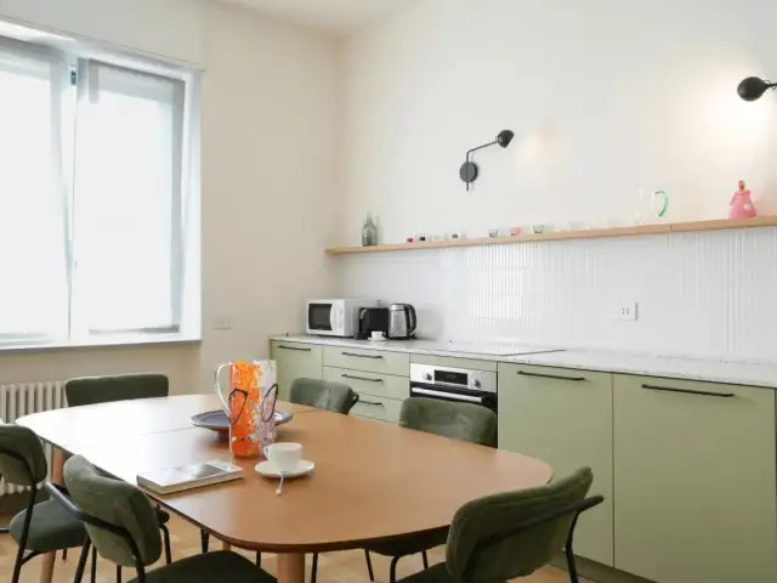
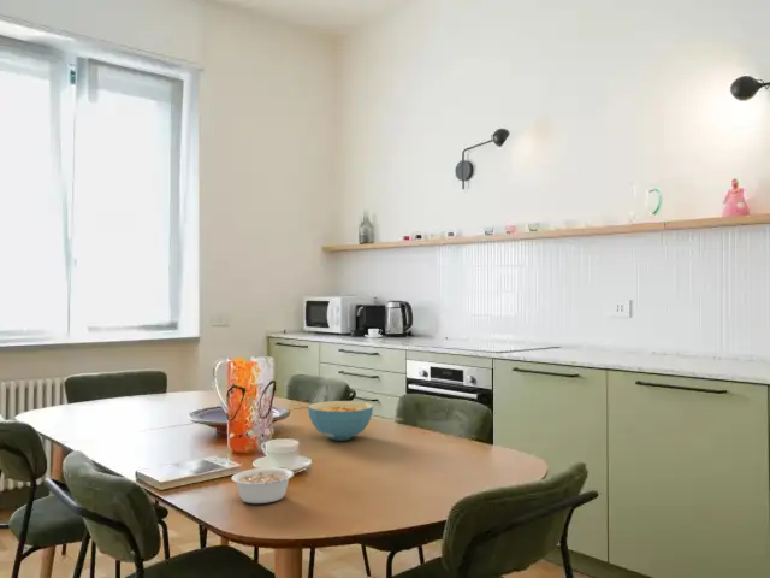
+ cereal bowl (340, 421)
+ legume (265, 483)
